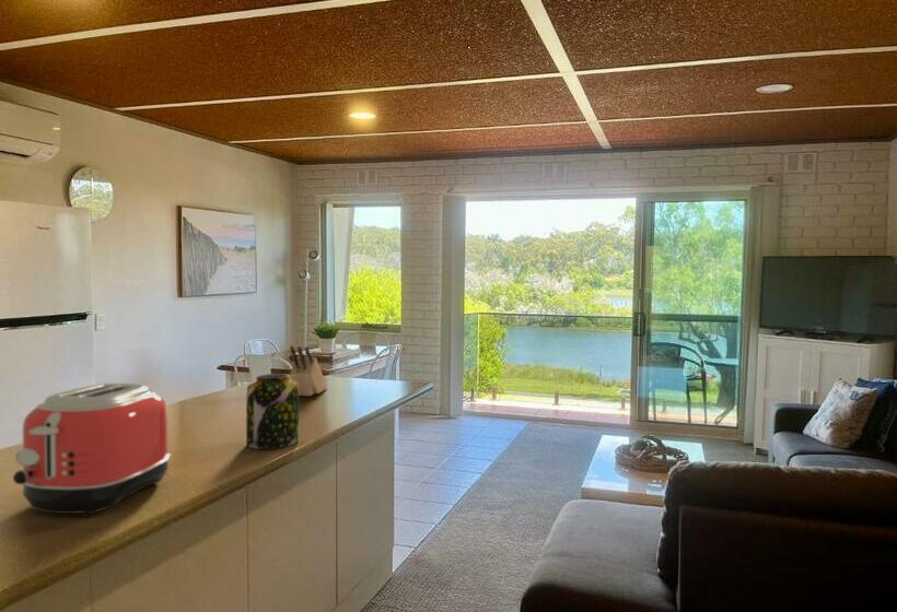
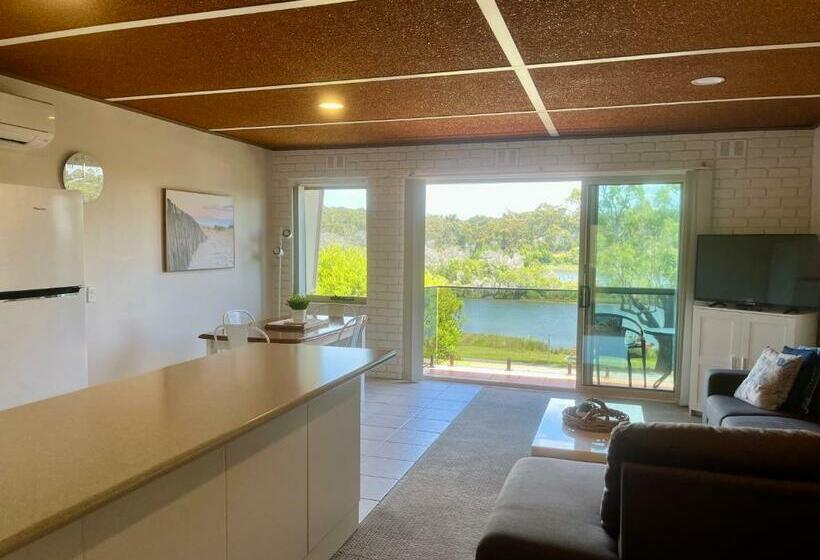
- knife block (307, 368)
- jar (272, 409)
- toaster (95, 444)
